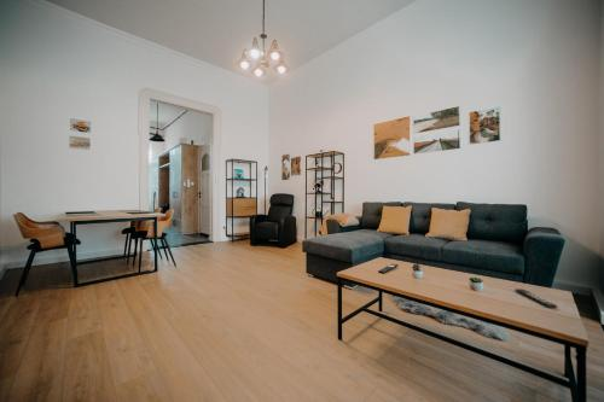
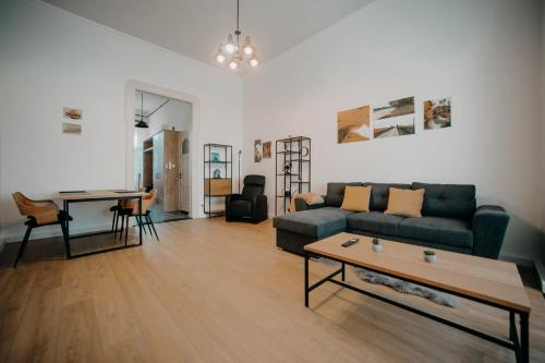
- remote control (534, 297)
